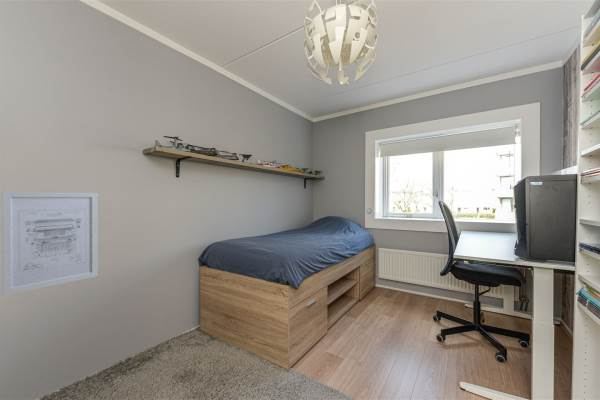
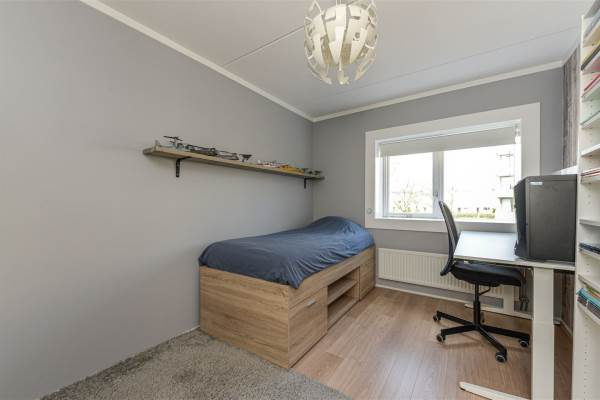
- wall art (55, 238)
